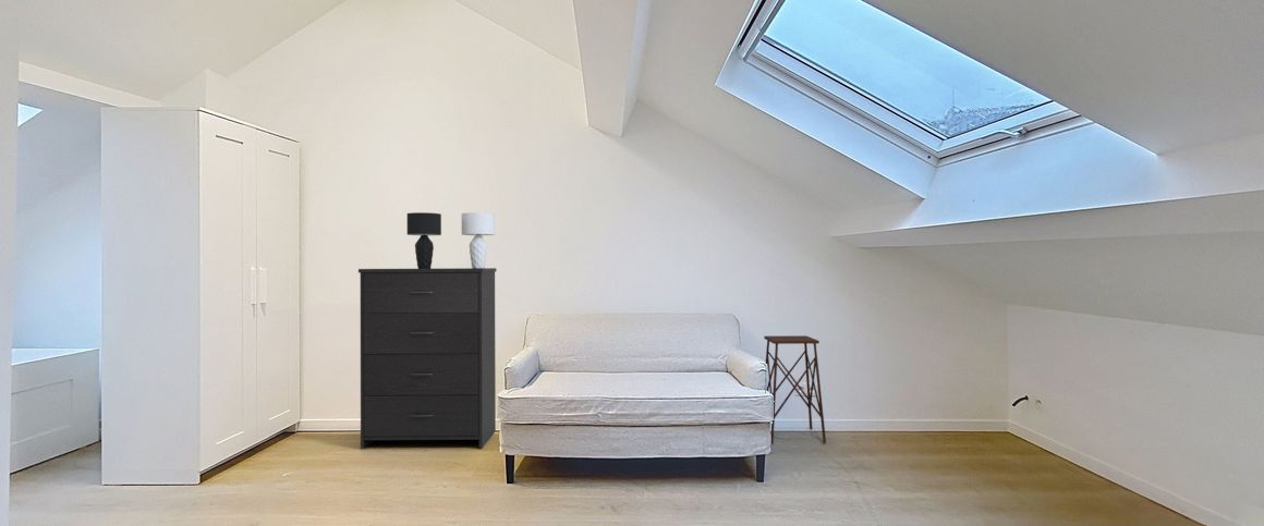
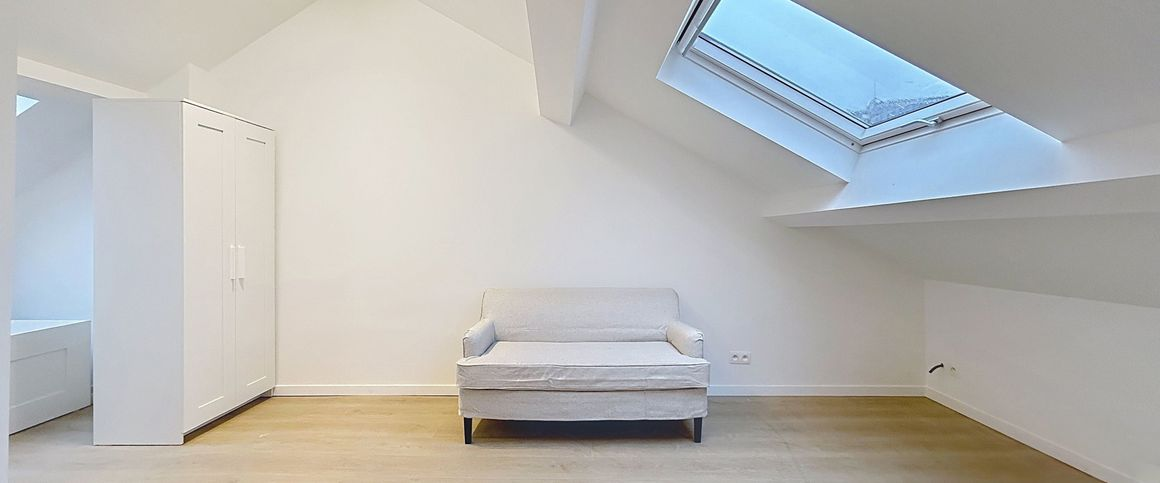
- table lamp (440, 234)
- dresser (430, 354)
- side table (792, 386)
